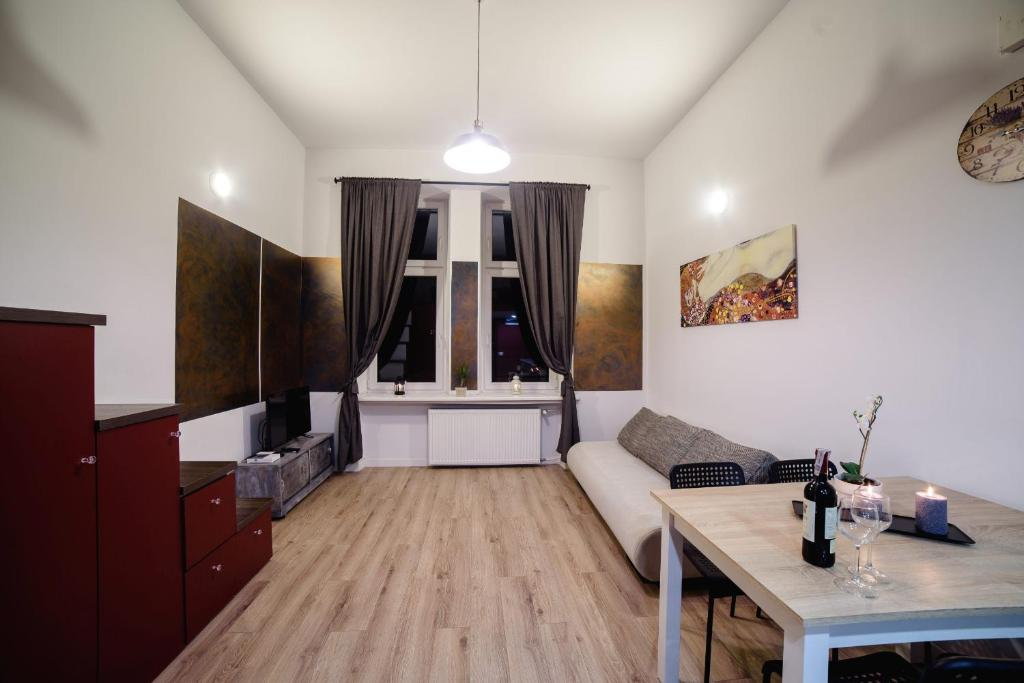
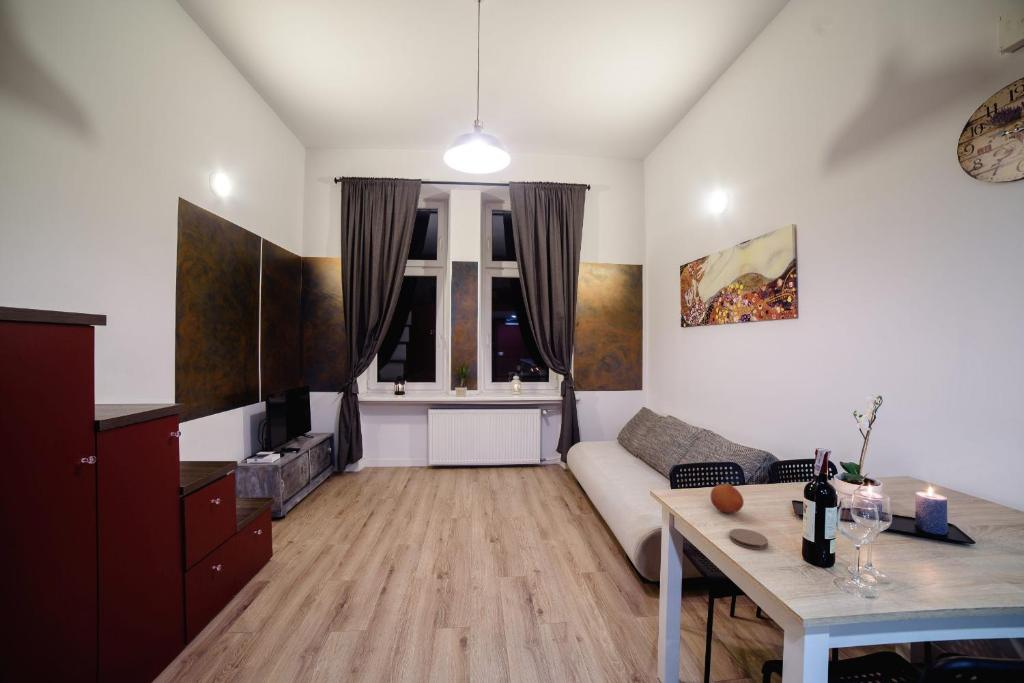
+ coaster (748, 538)
+ fruit (726, 497)
